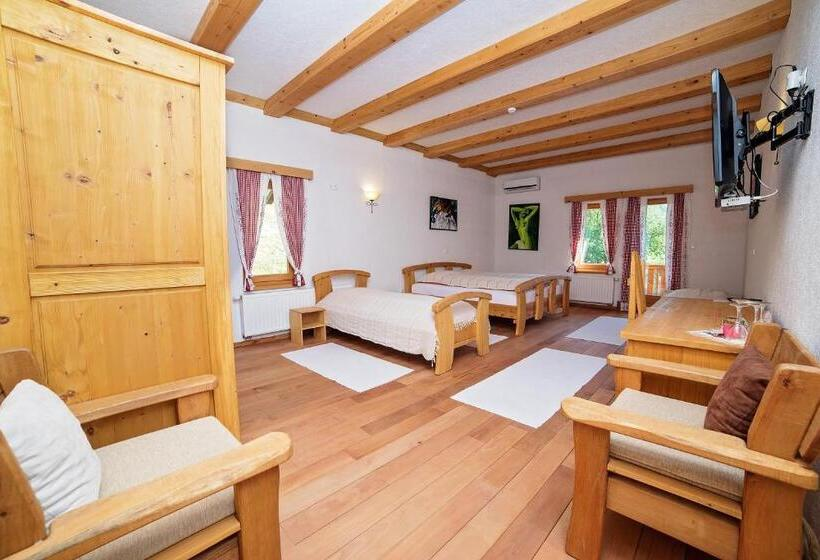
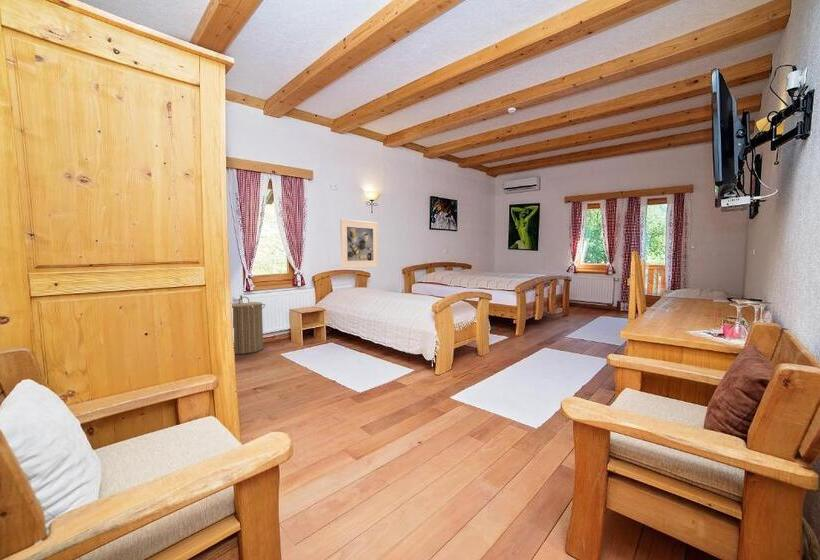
+ laundry hamper (245, 323)
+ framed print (360, 244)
